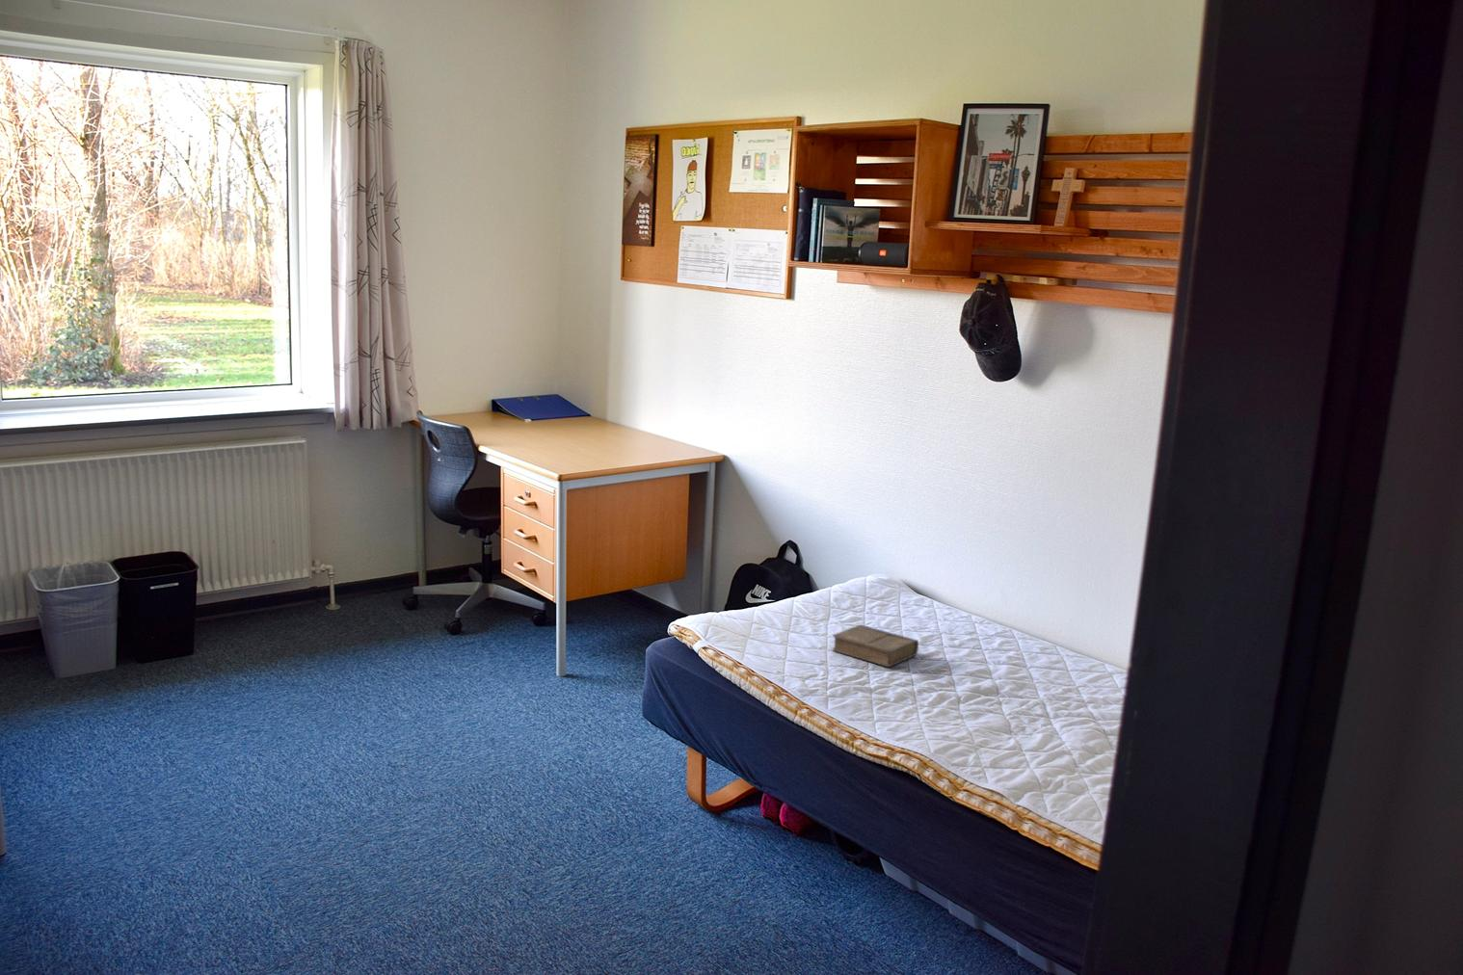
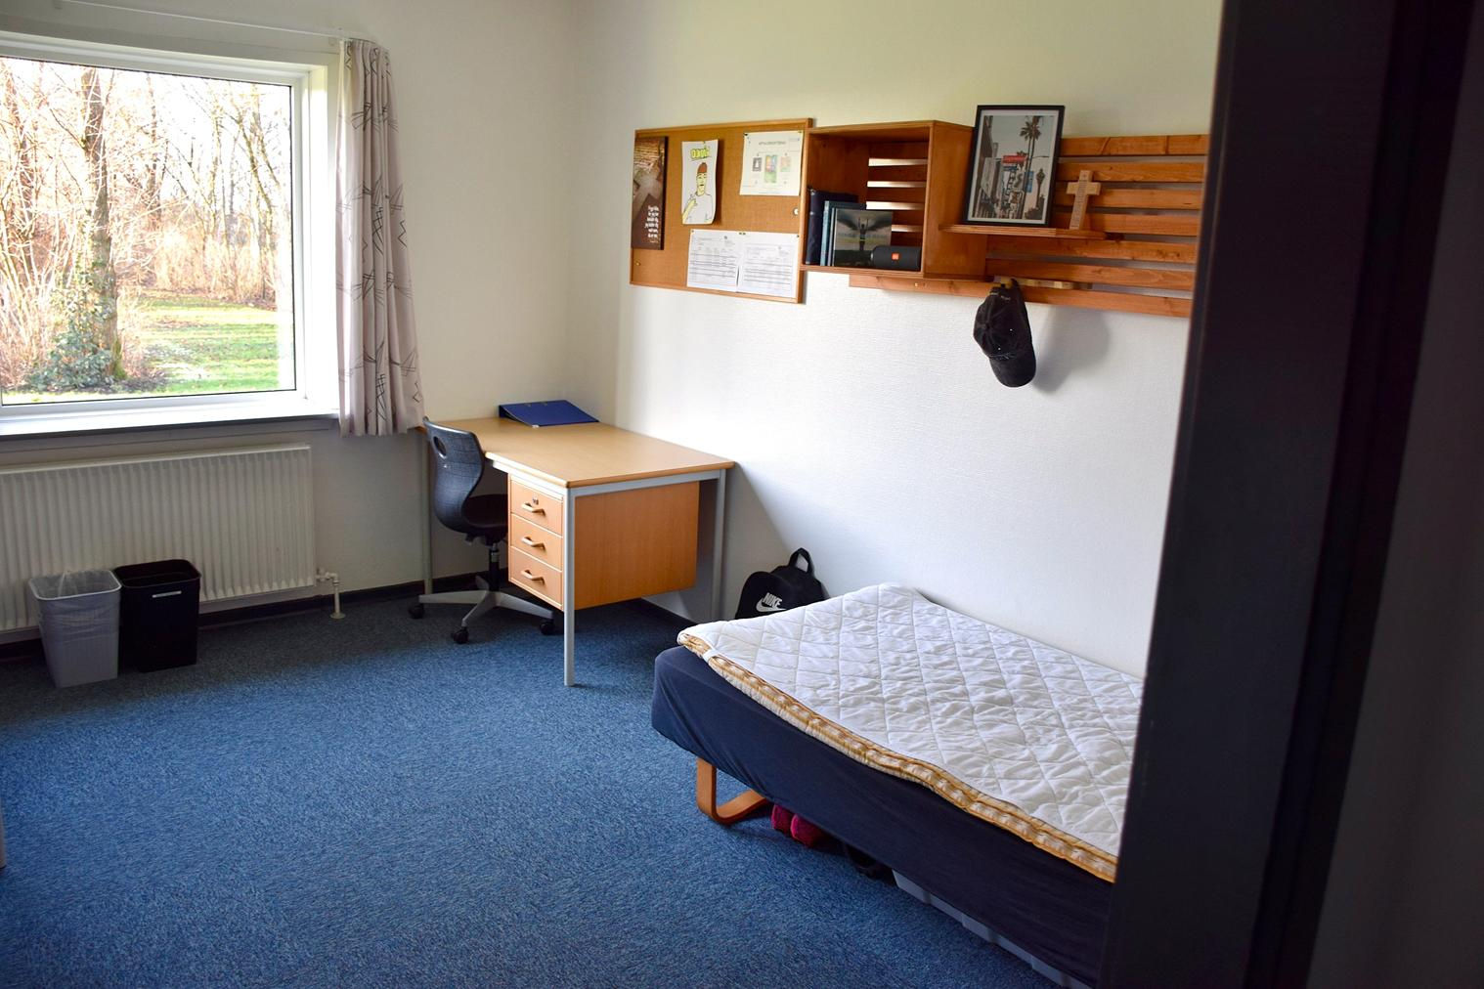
- book (866, 642)
